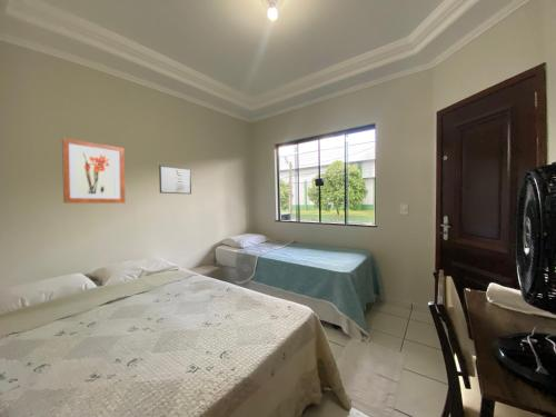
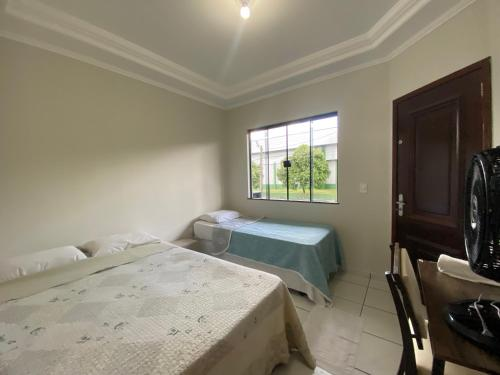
- wall art (96, 172)
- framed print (176, 180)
